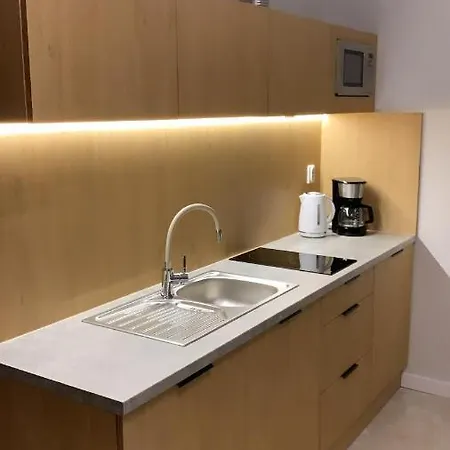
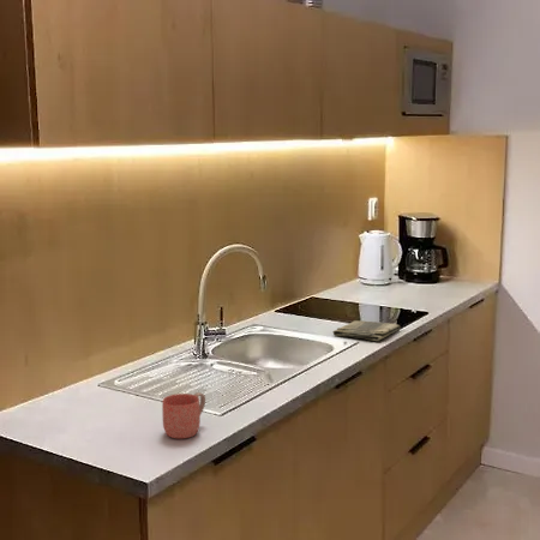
+ mug (186, 414)
+ dish towel (366, 328)
